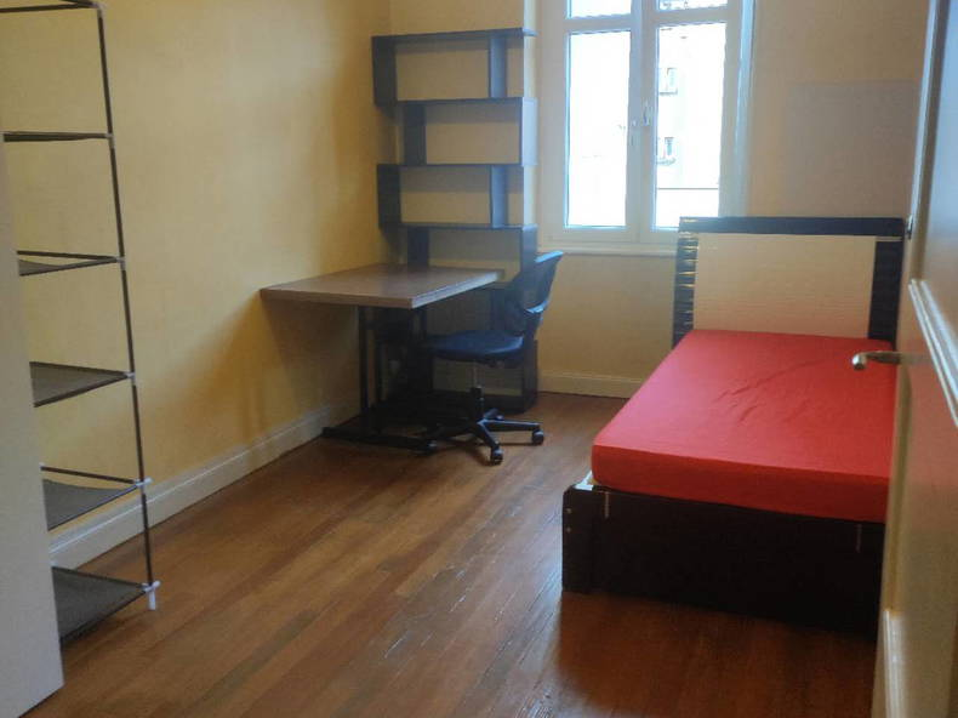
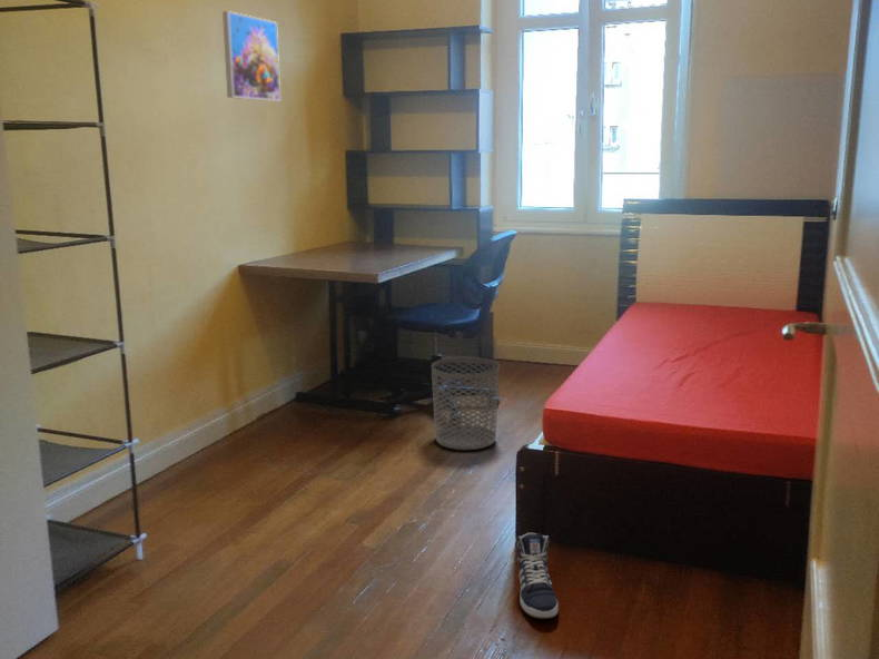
+ waste bin (465, 403)
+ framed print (253, 58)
+ sneaker (535, 570)
